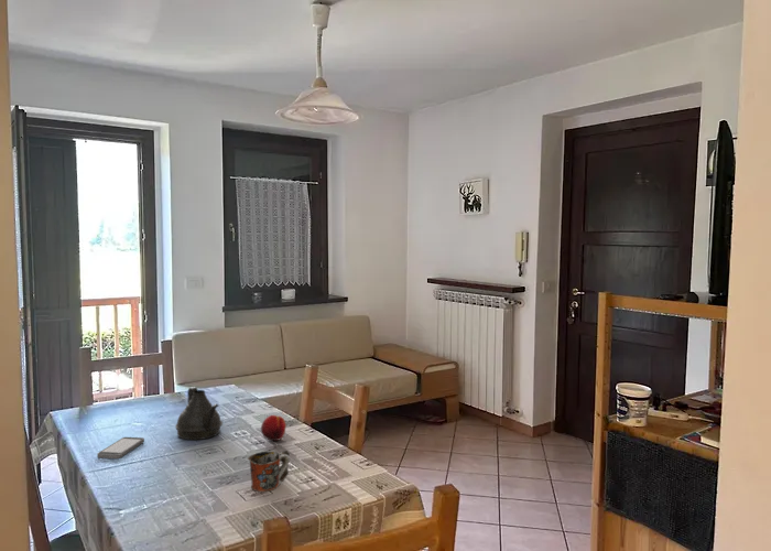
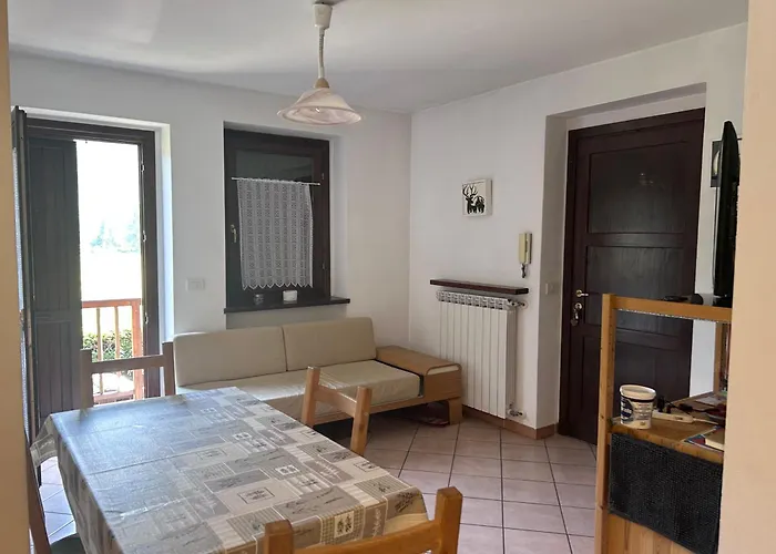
- mug (270, 469)
- smartphone (121, 446)
- teapot (202, 414)
- fruit (273, 426)
